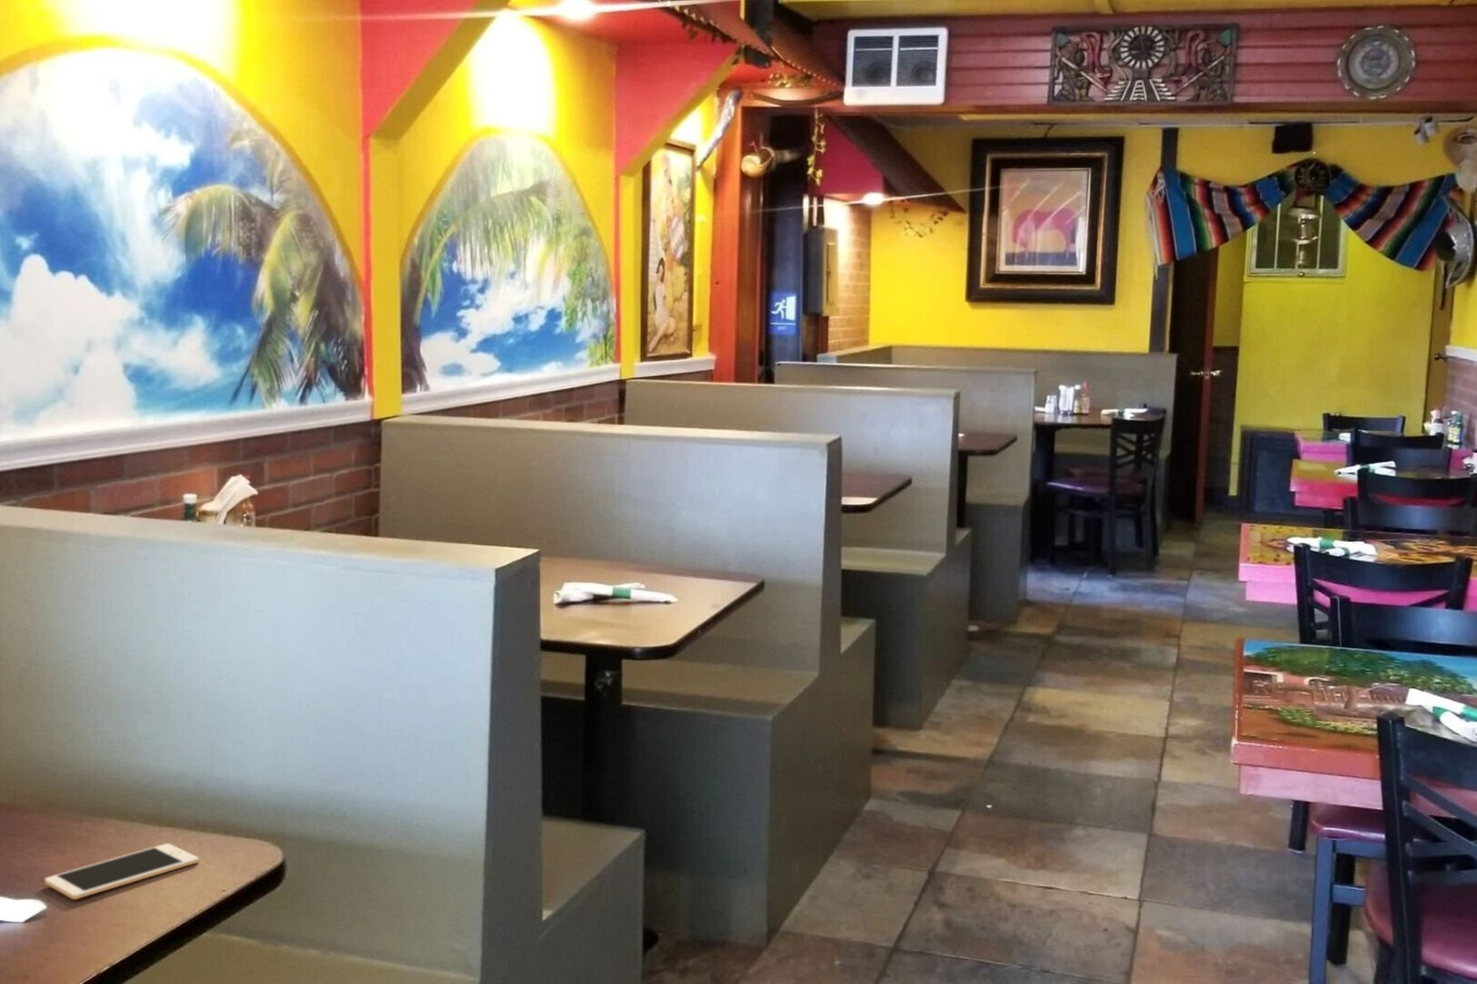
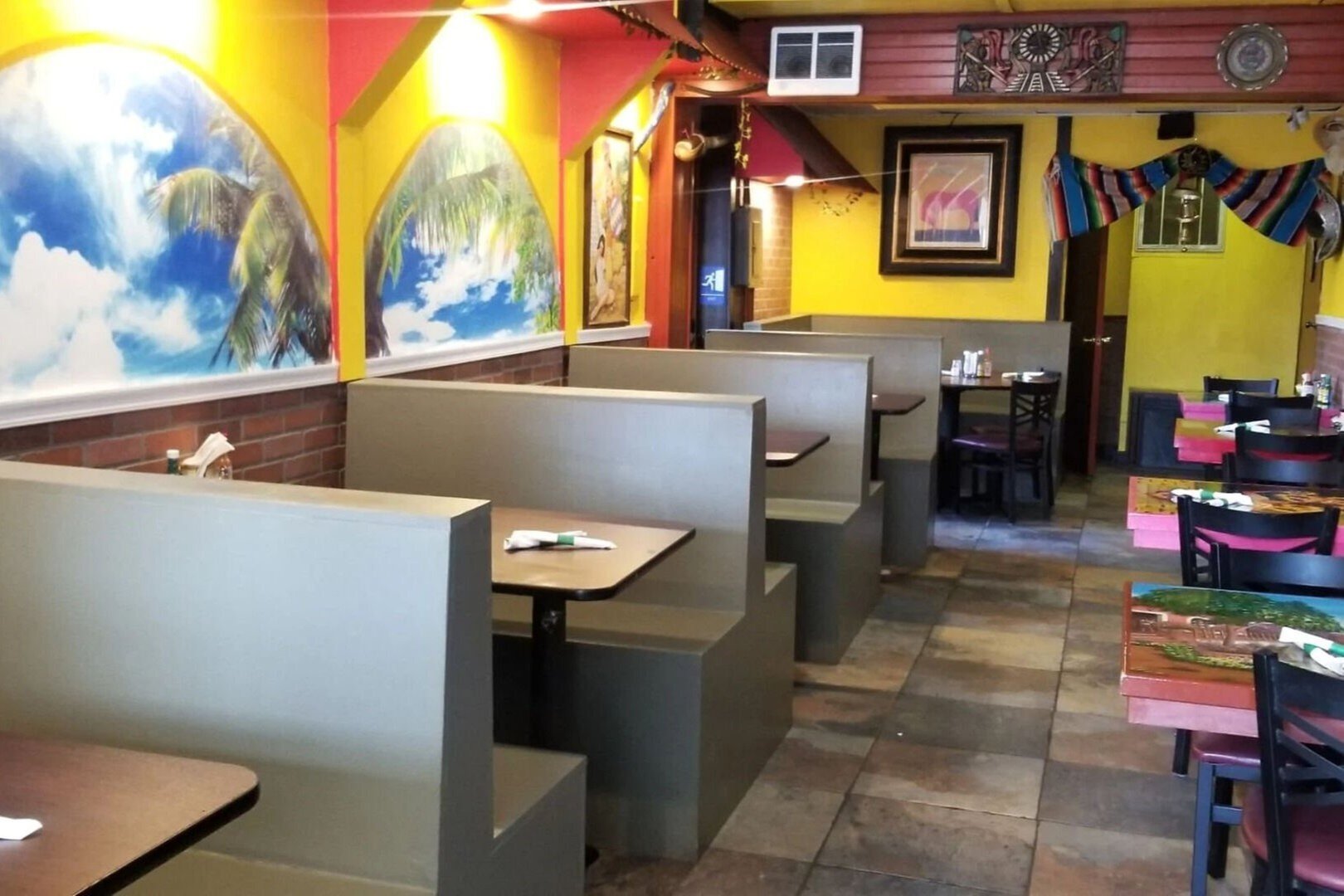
- cell phone (123, 870)
